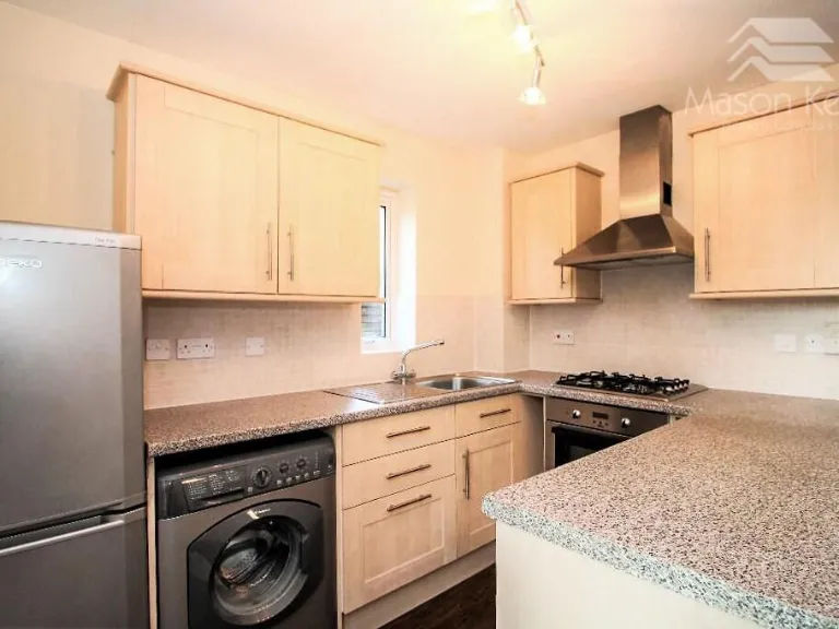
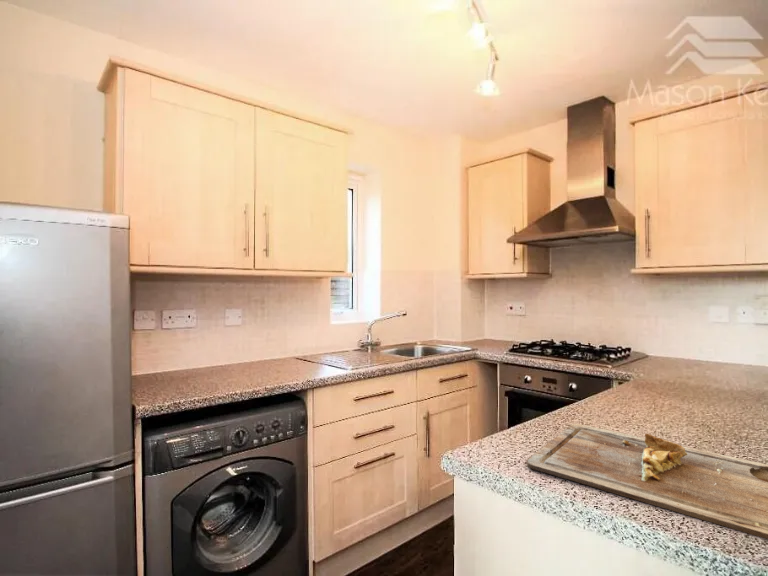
+ cutting board (660, 460)
